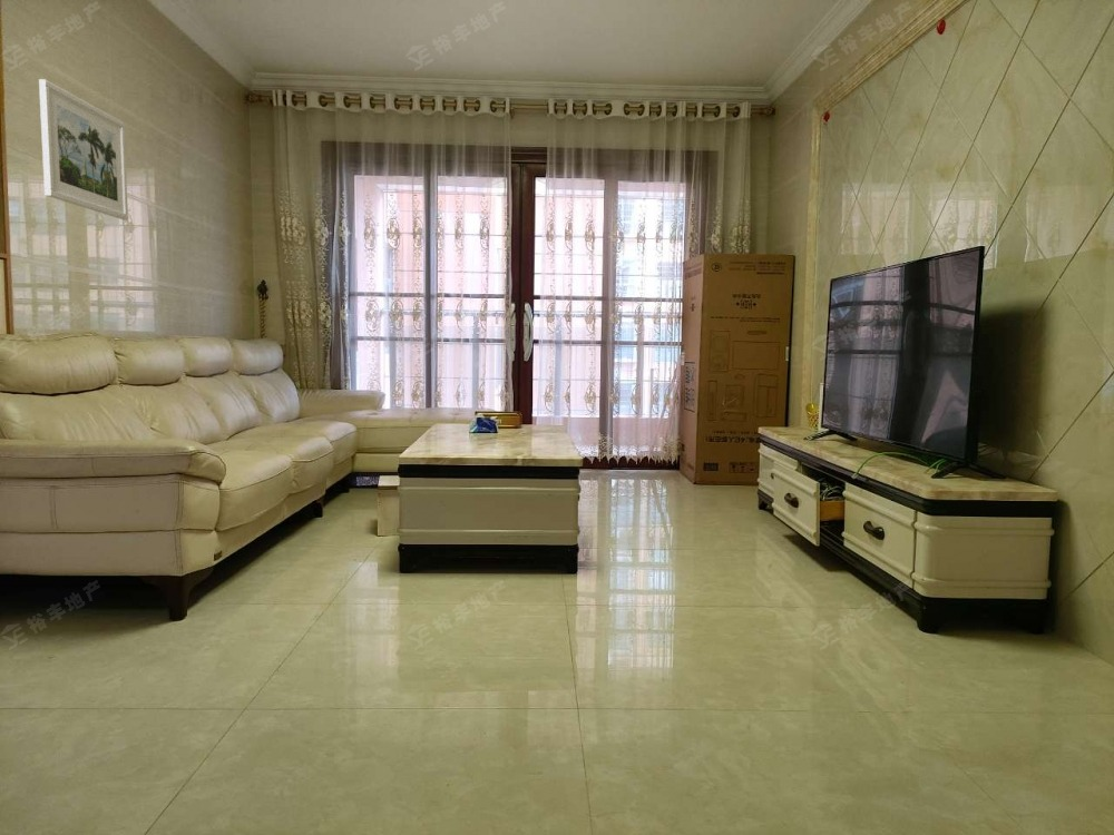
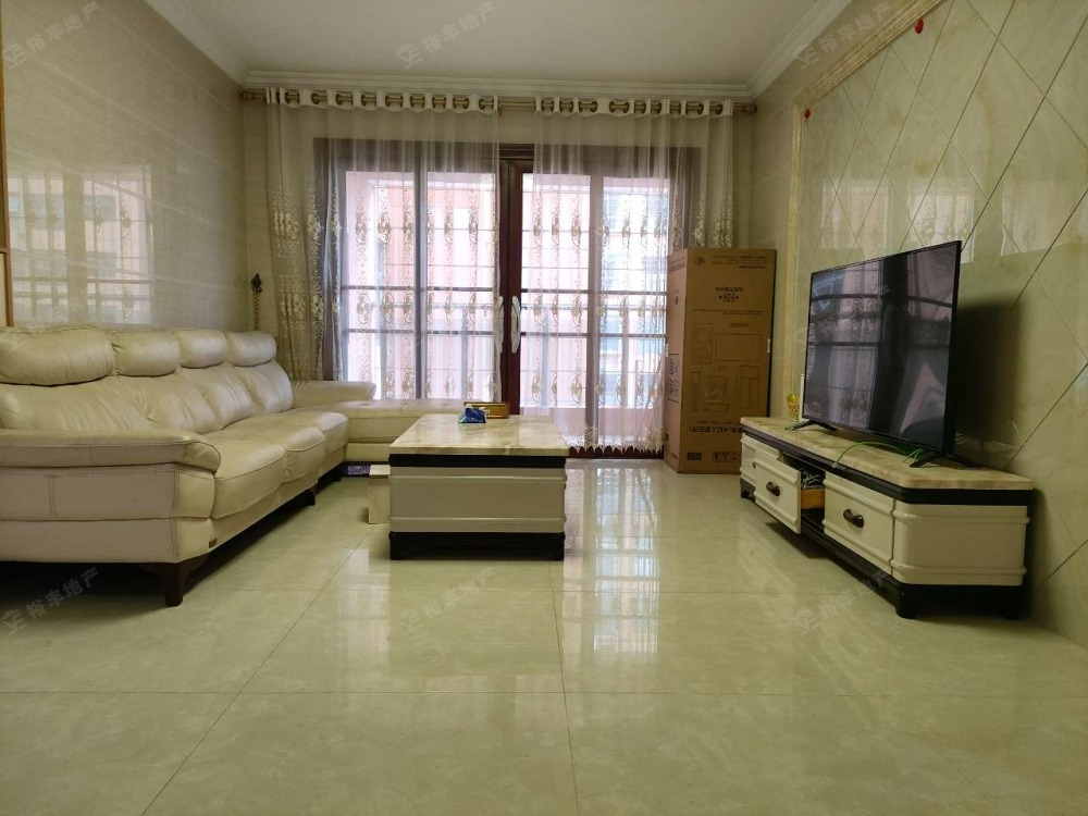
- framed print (87, 156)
